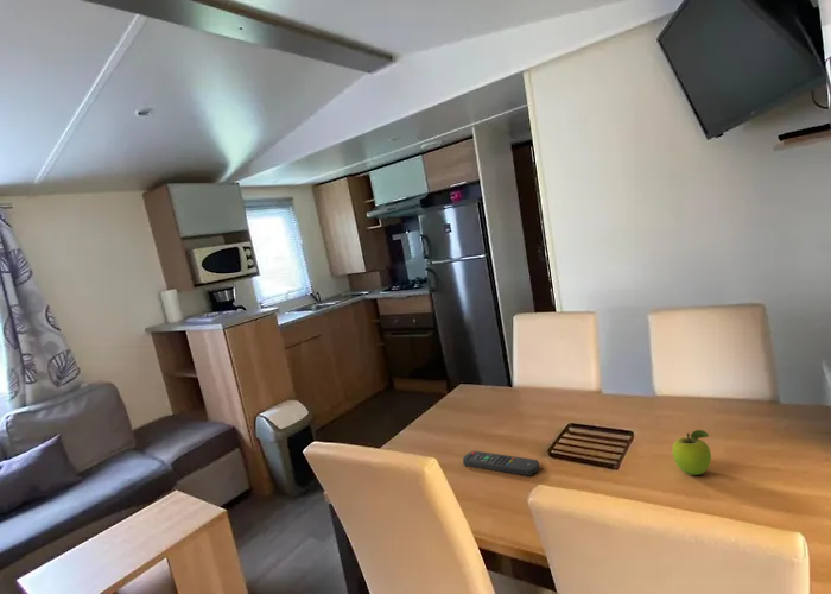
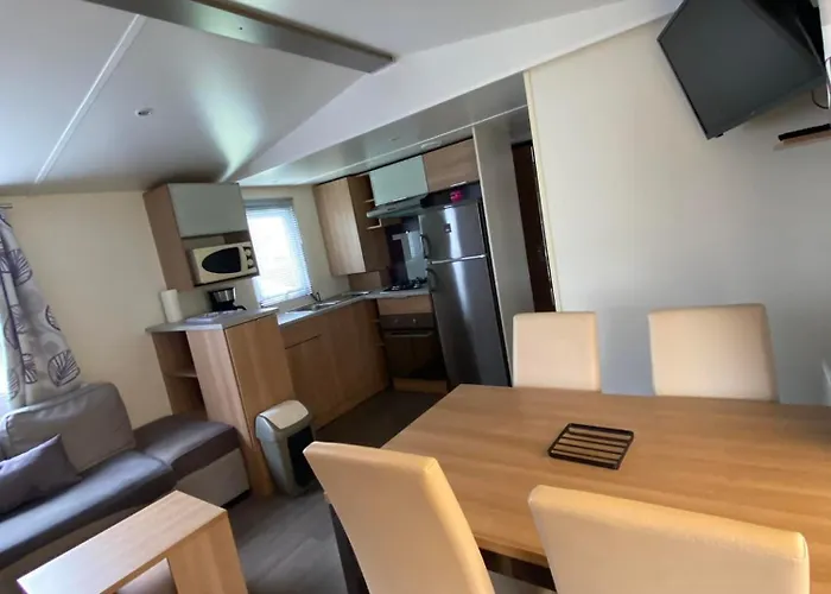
- remote control (499, 462)
- fruit (693, 451)
